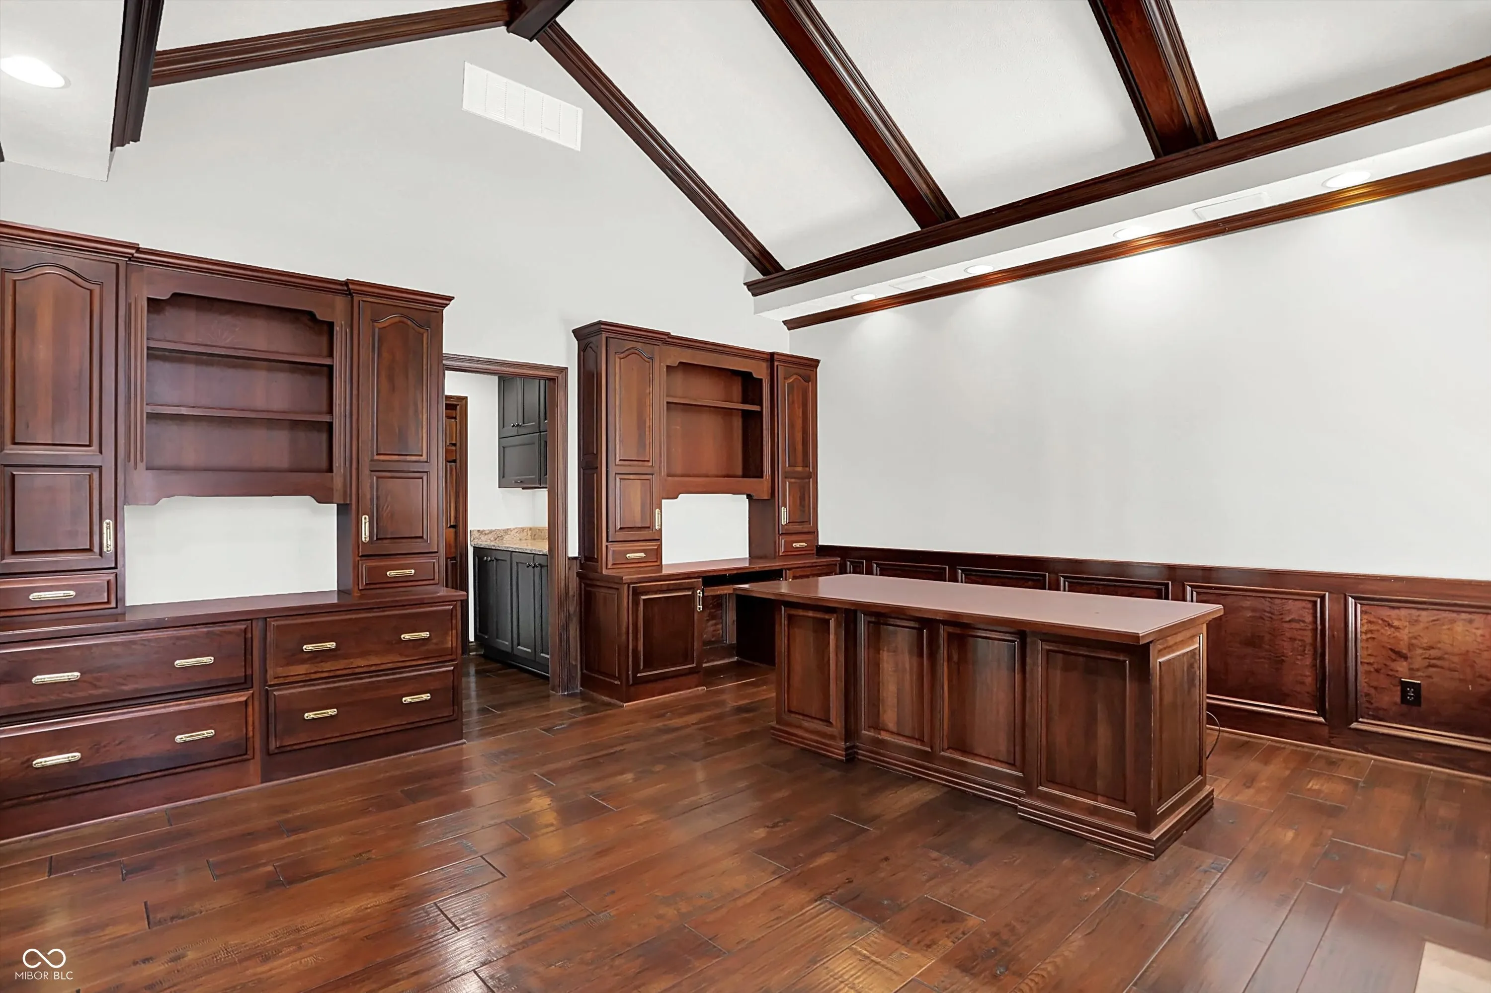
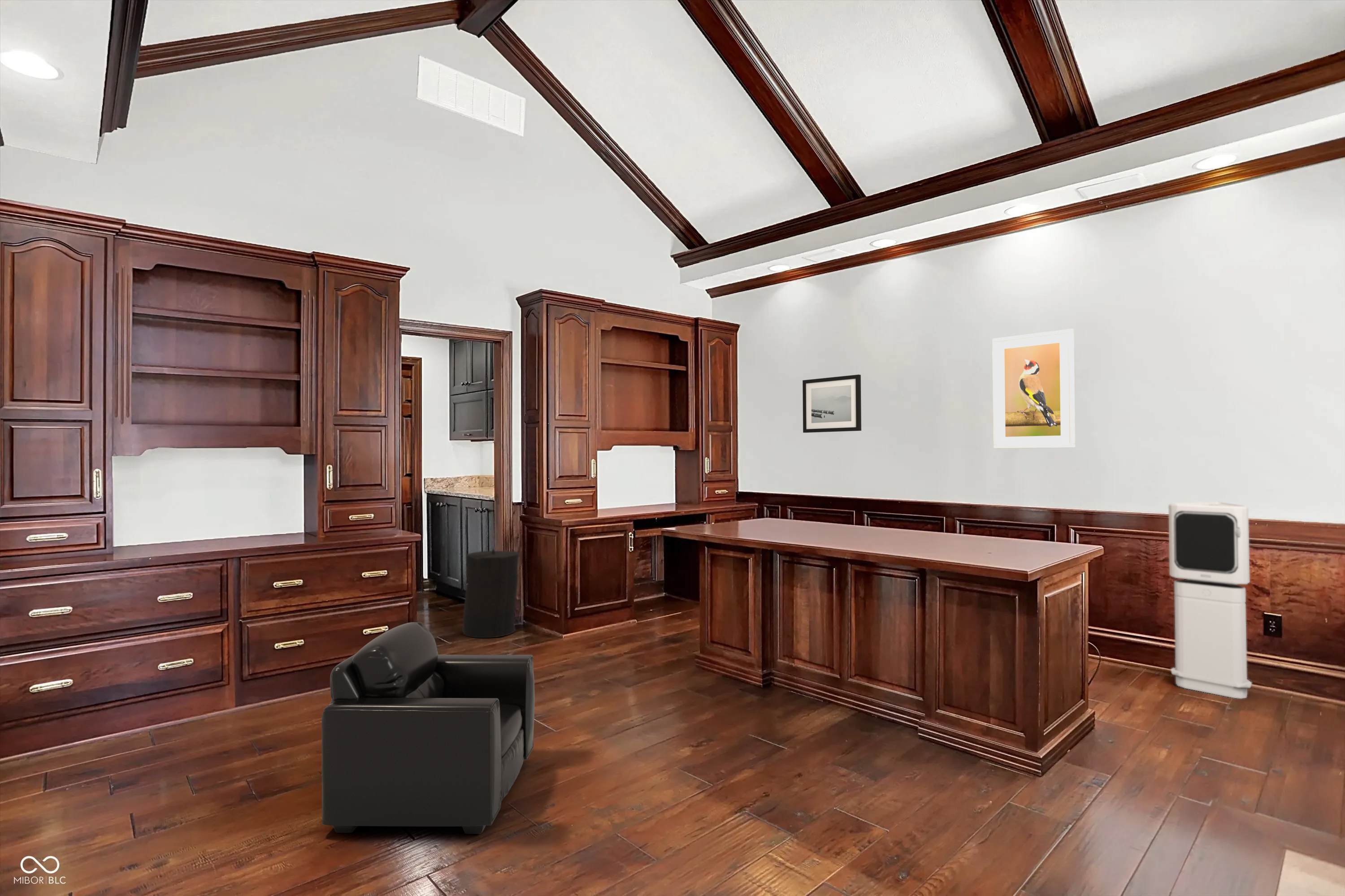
+ trash can (491, 589)
+ wall art (831, 404)
+ armchair (440, 711)
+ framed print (1032, 391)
+ air purifier (1213, 594)
